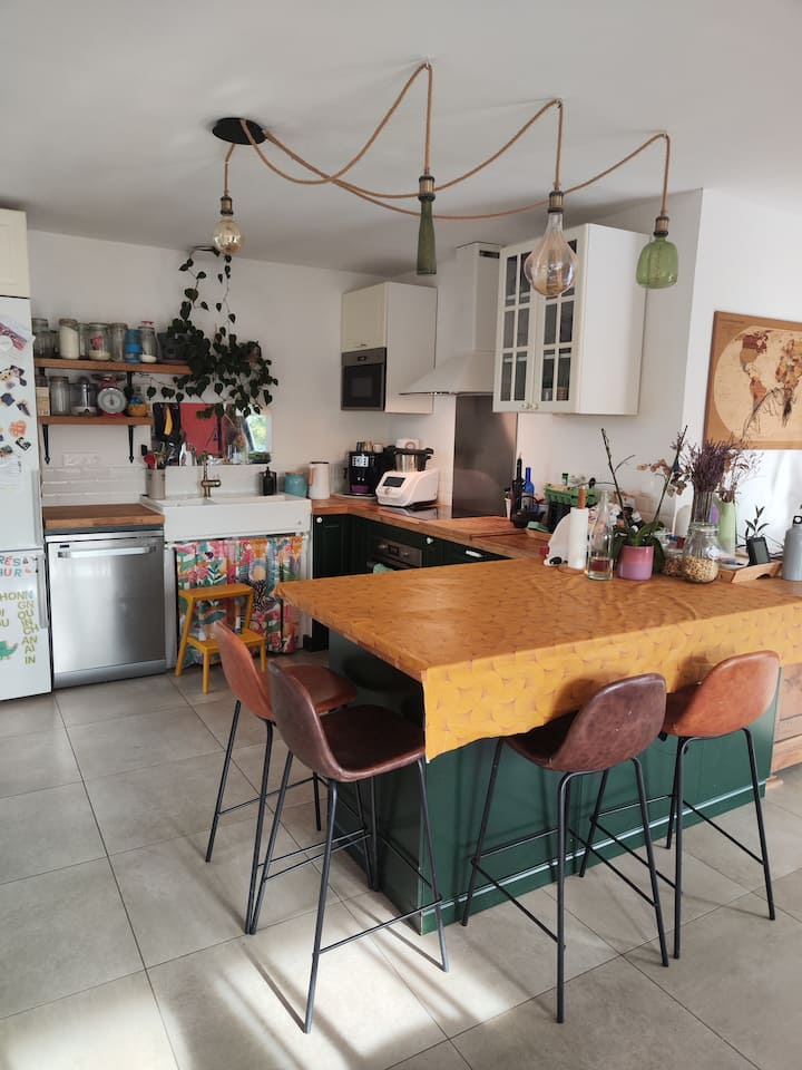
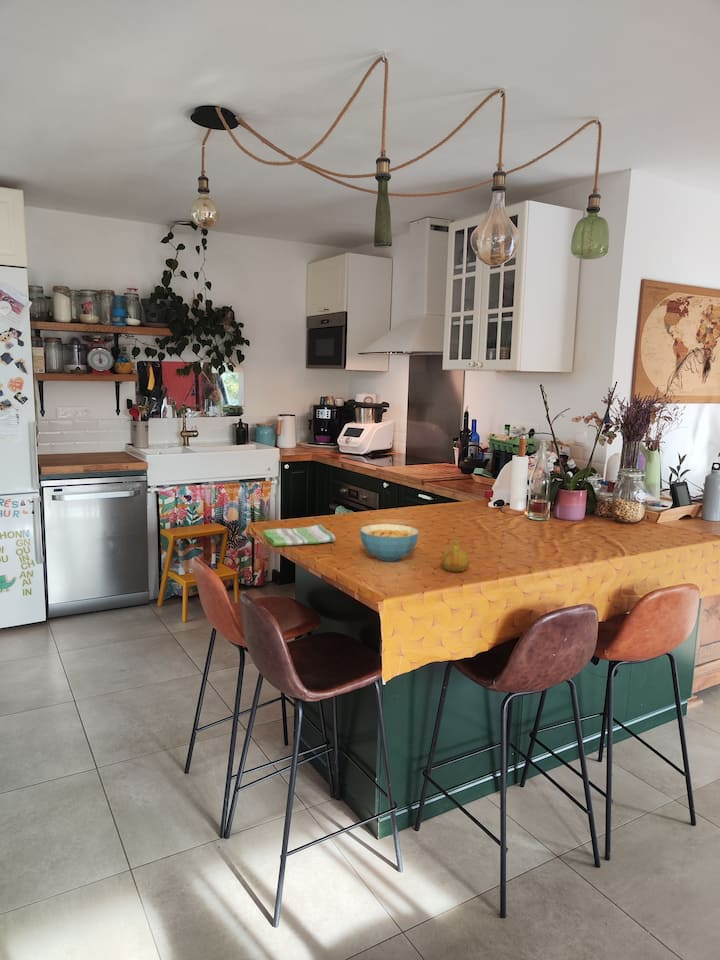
+ cereal bowl (389, 544)
+ fruit (455, 555)
+ dish towel (298, 534)
